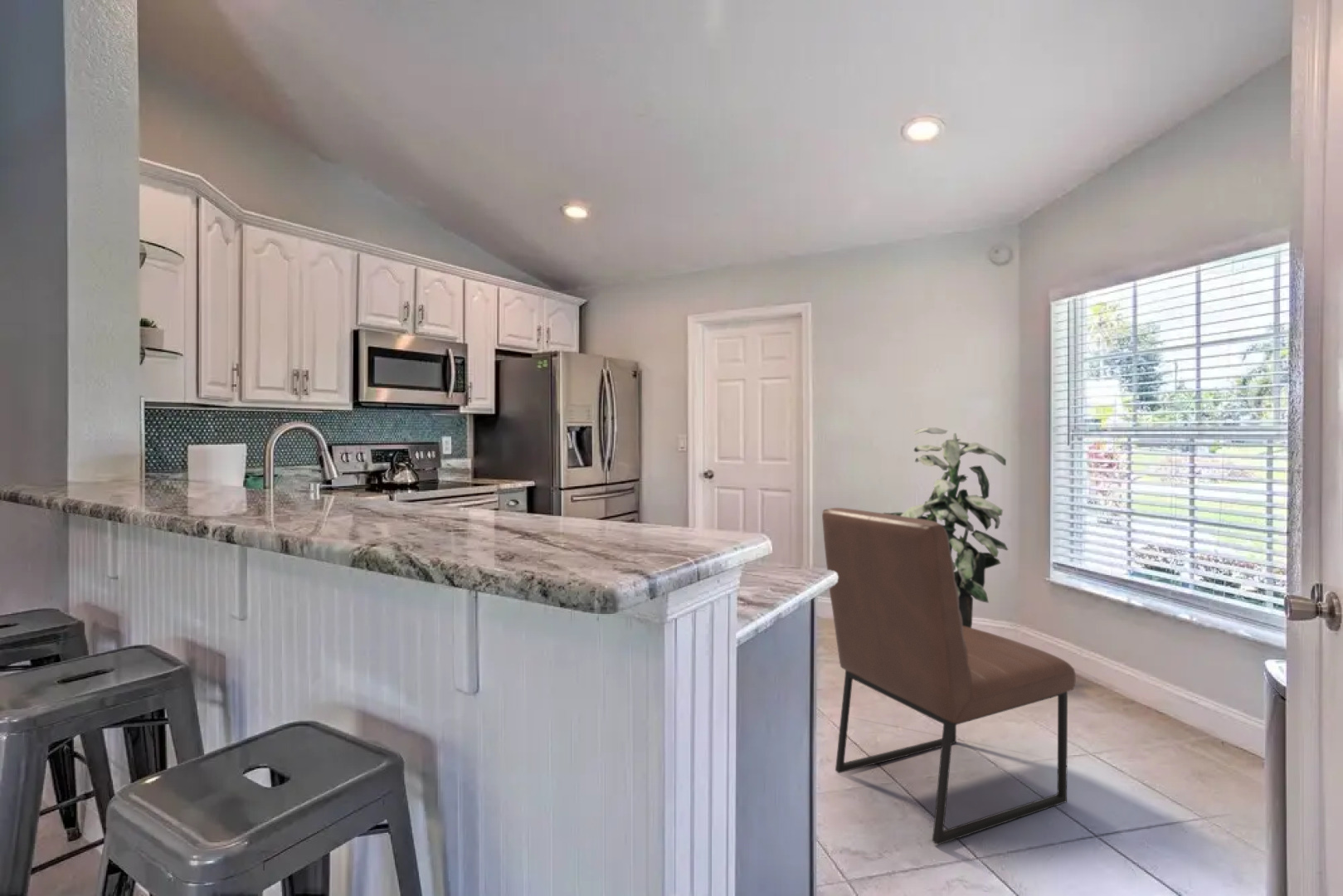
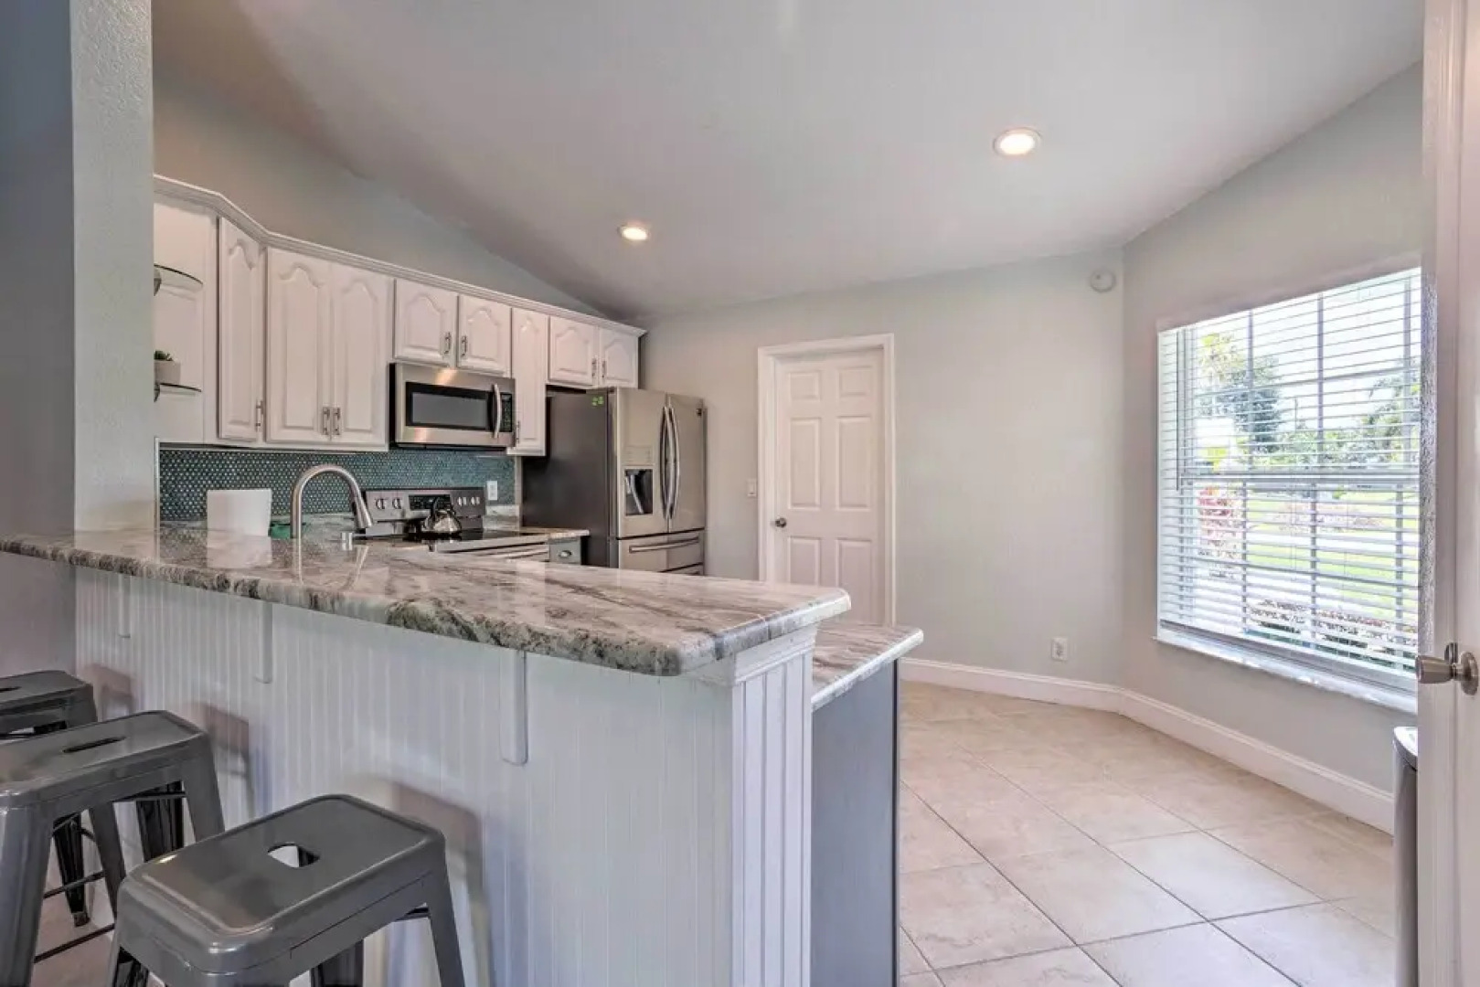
- indoor plant (949, 542)
- chair (942, 649)
